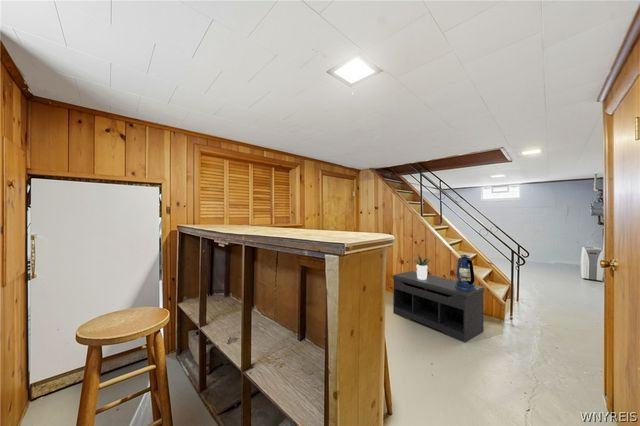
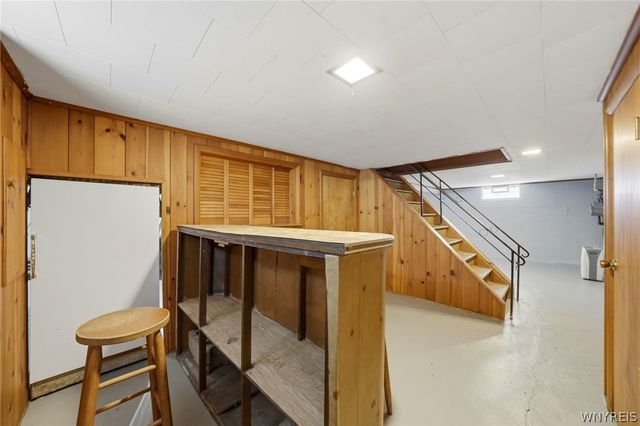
- lantern (465, 271)
- bench (434, 301)
- potted plant (421, 266)
